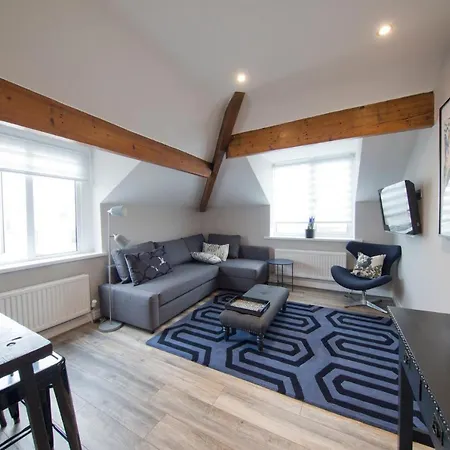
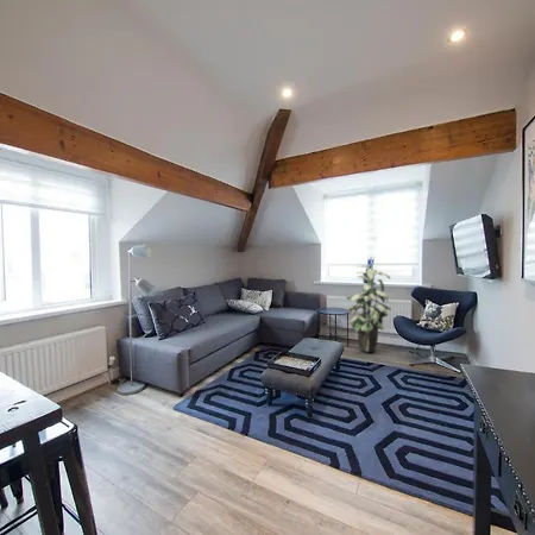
+ indoor plant (366, 308)
